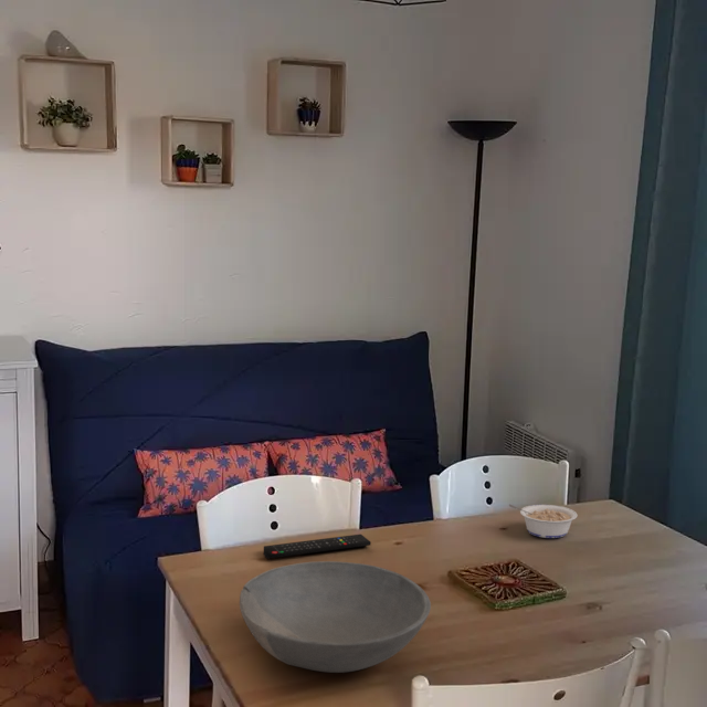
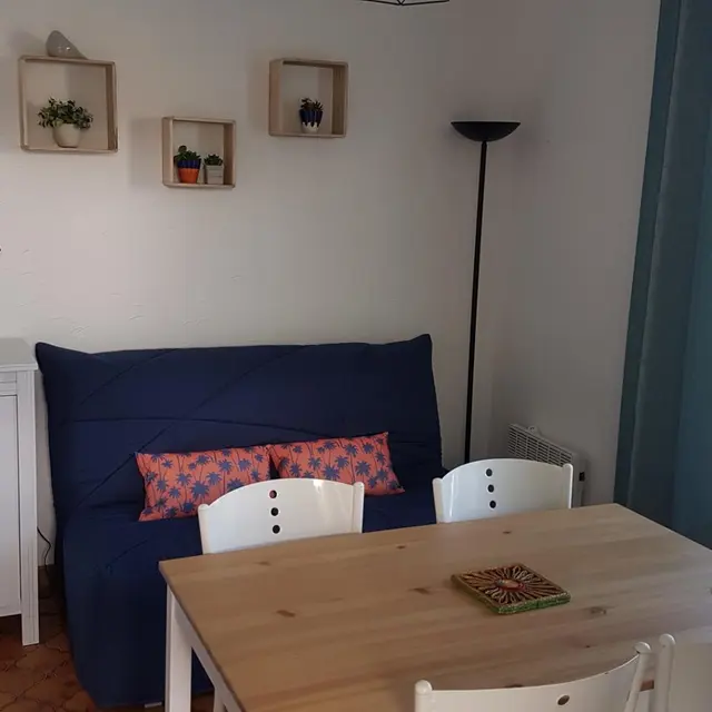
- legume (546, 520)
- remote control (316, 547)
- bowl (335, 624)
